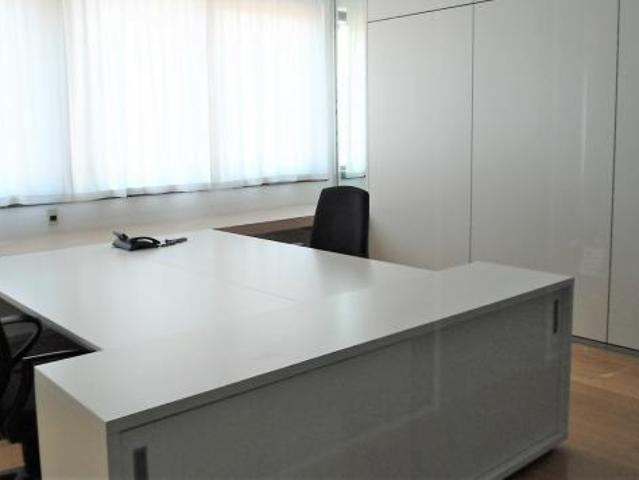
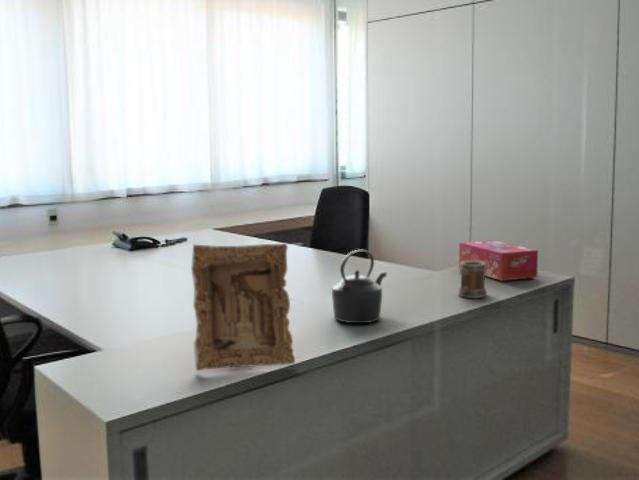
+ kettle (364, 282)
+ picture frame (240, 300)
+ tissue box (496, 259)
+ mug (470, 279)
